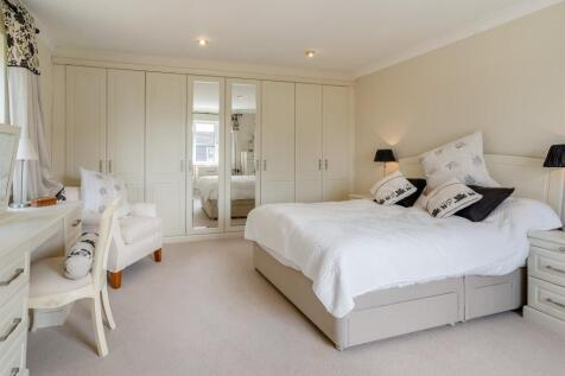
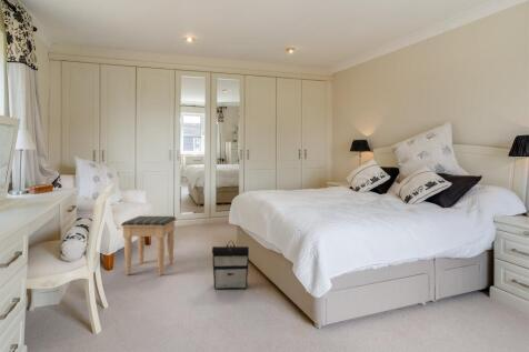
+ footstool (143, 243)
+ backpack (230, 263)
